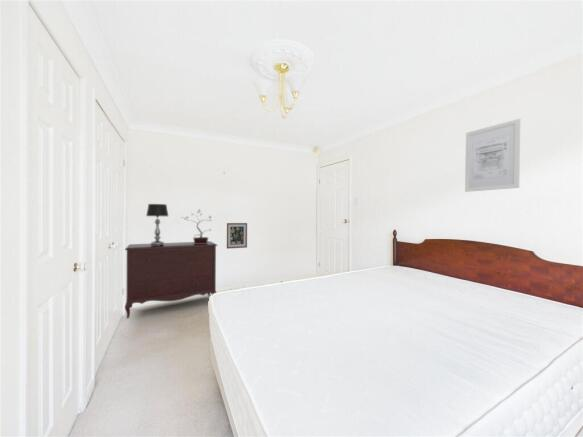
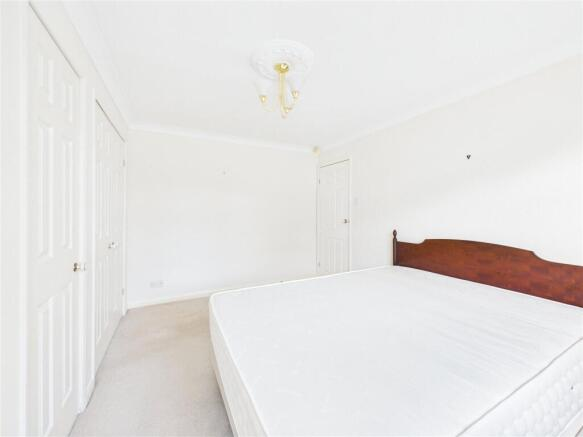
- wall art (237, 235)
- table lamp (157, 224)
- wall art (490, 158)
- potted plant (197, 226)
- dresser (173, 275)
